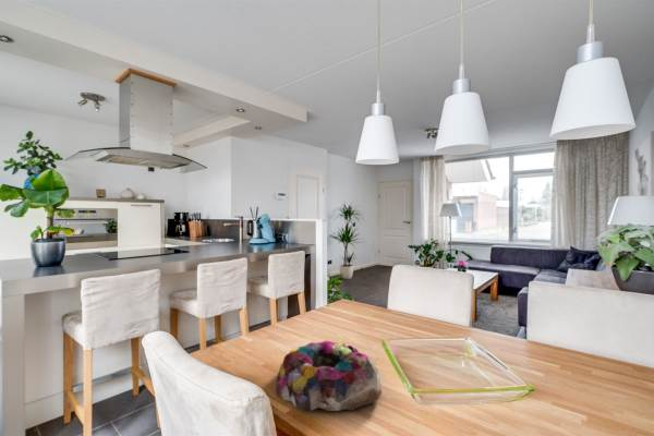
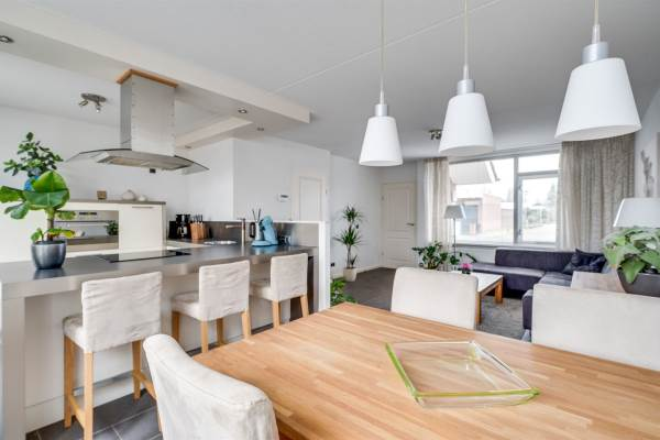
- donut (329, 365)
